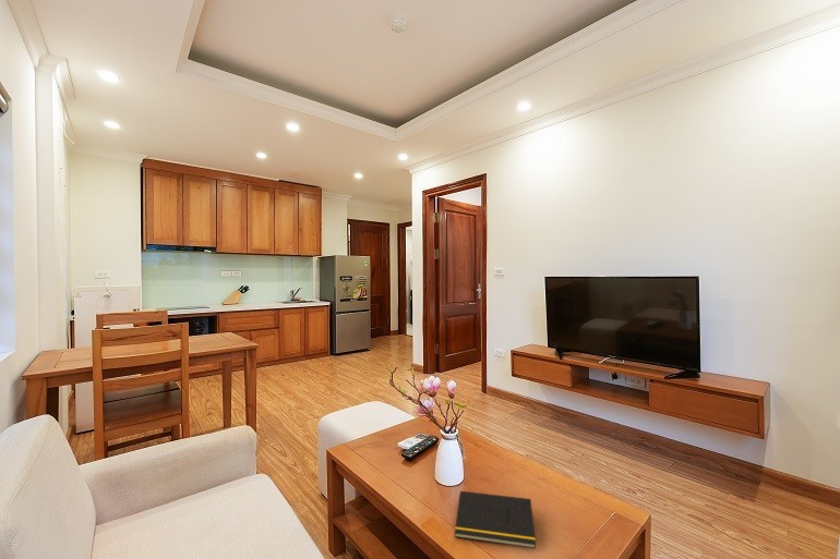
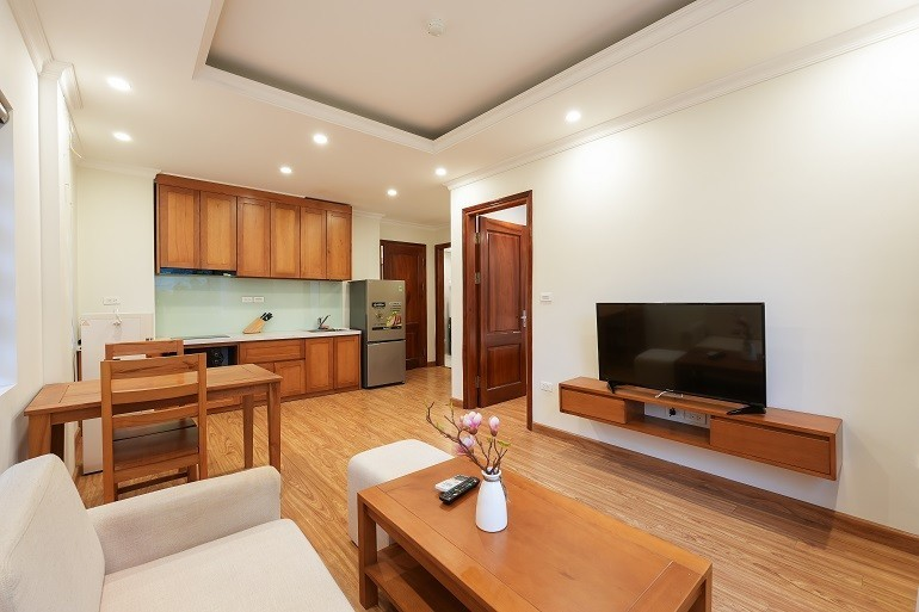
- notepad (494, 517)
